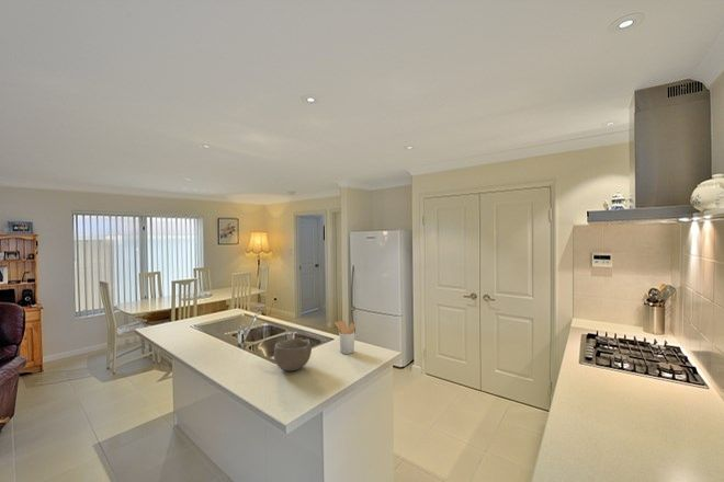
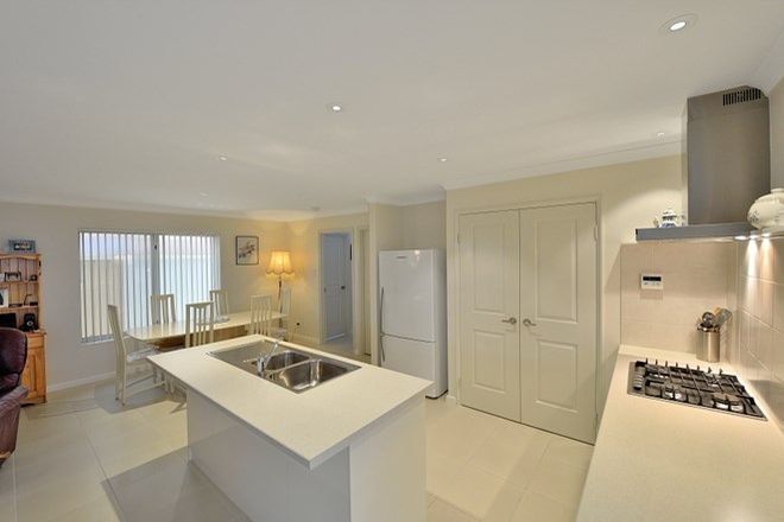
- bowl (293, 355)
- utensil holder (344, 335)
